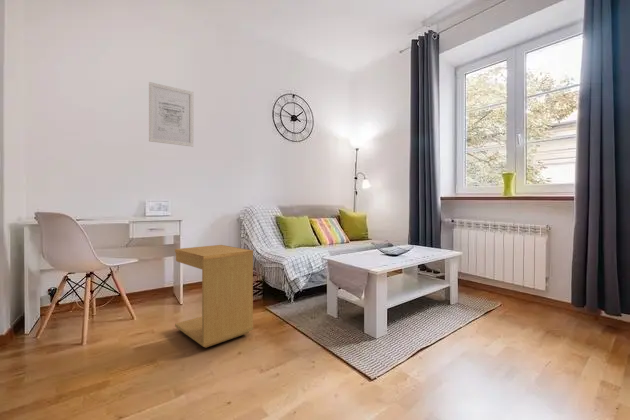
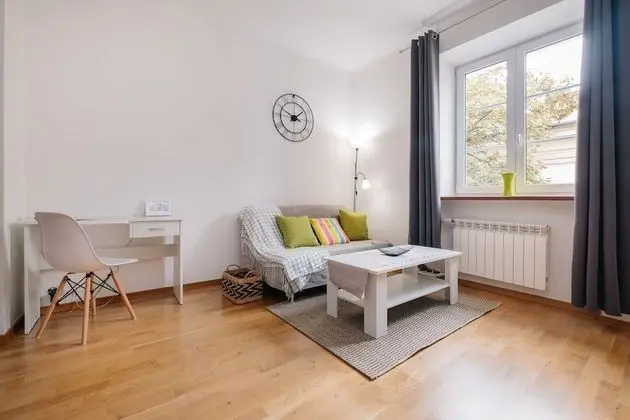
- side table (213, 291)
- wall art (172, 115)
